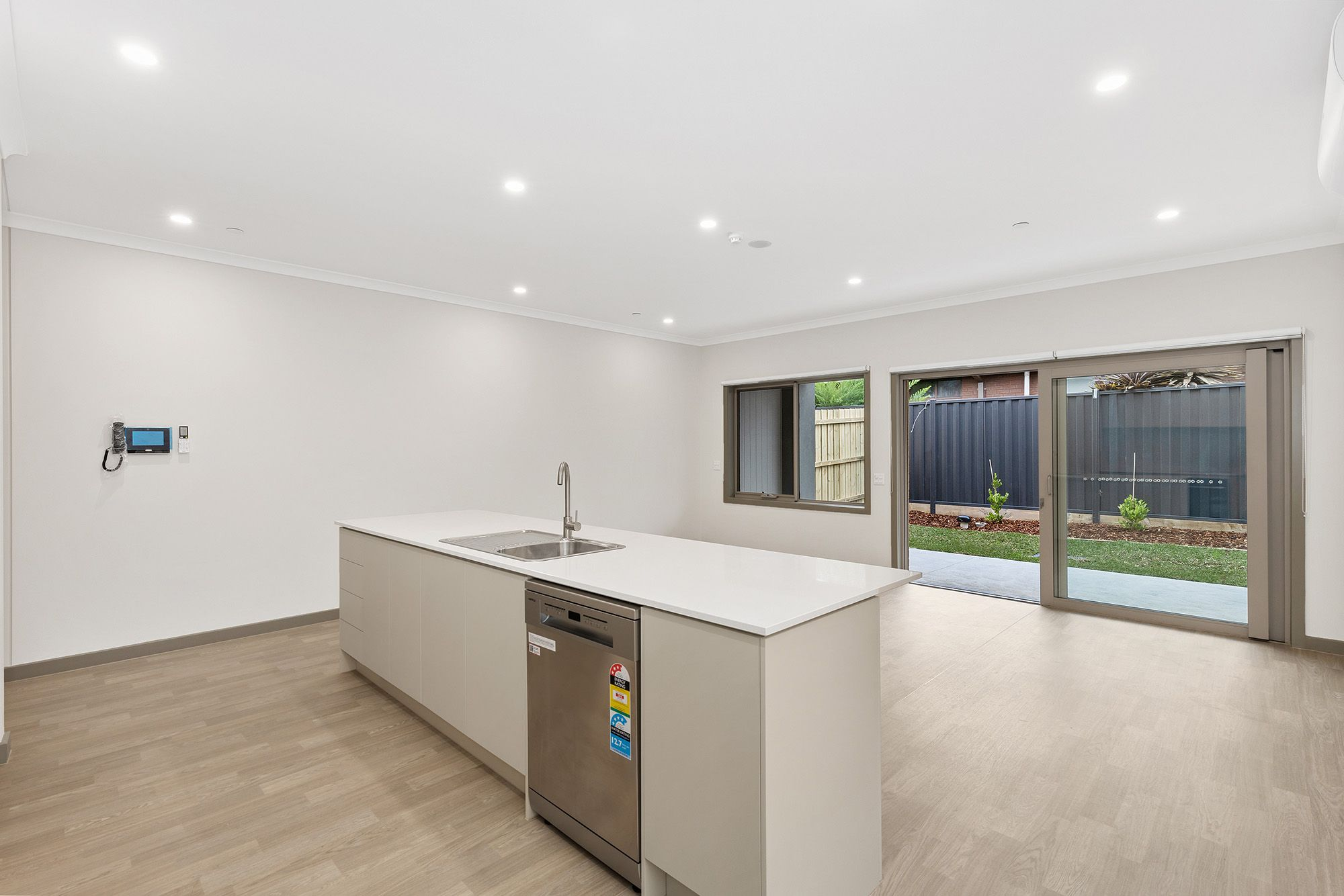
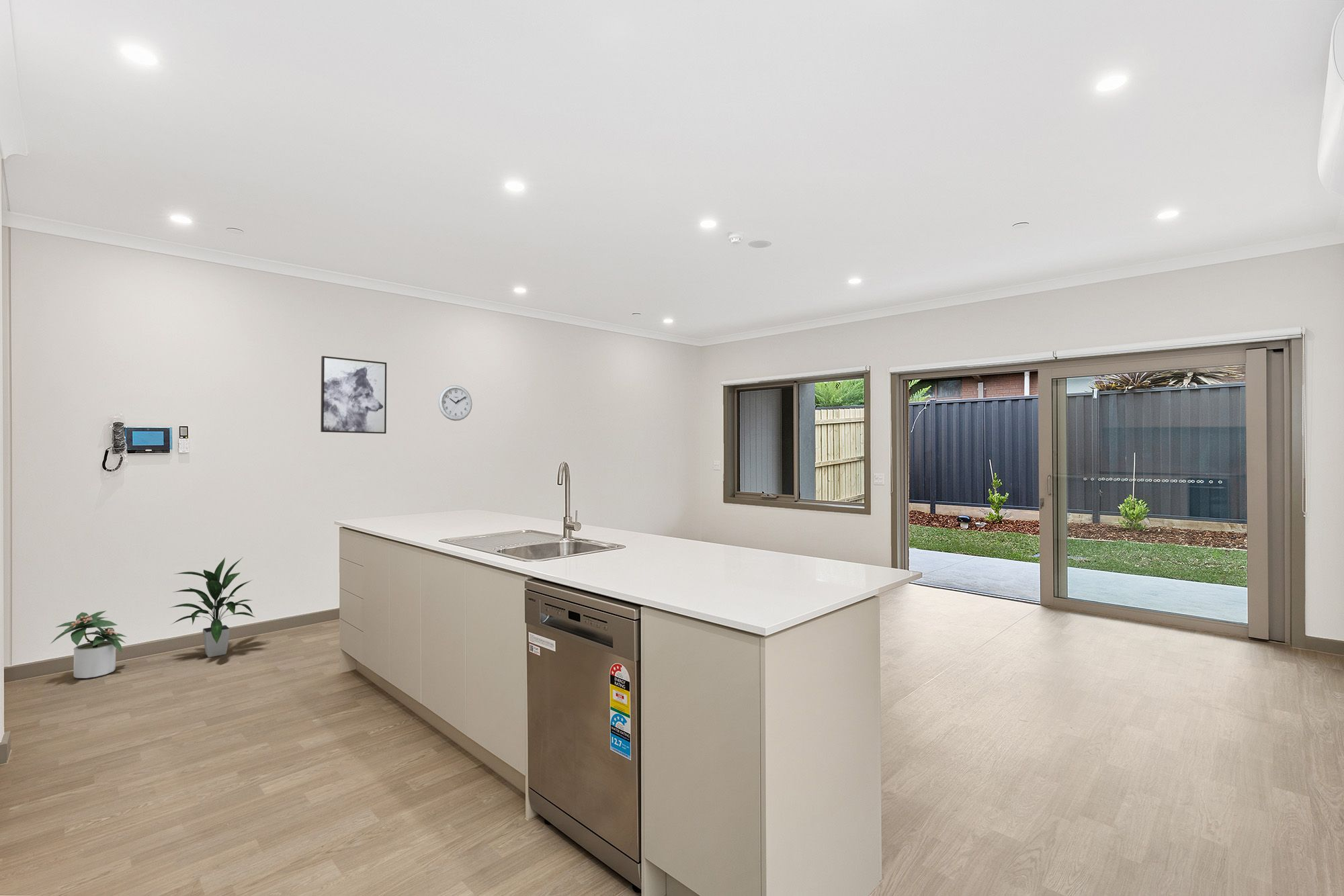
+ indoor plant (214, 607)
+ wall clock (456, 402)
+ wall art (354, 396)
+ potted plant (89, 644)
